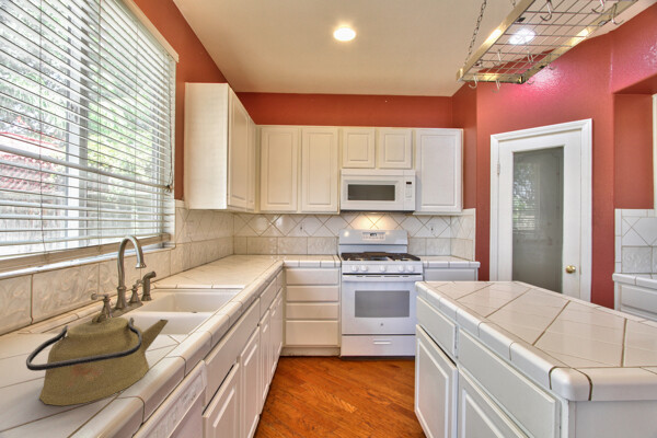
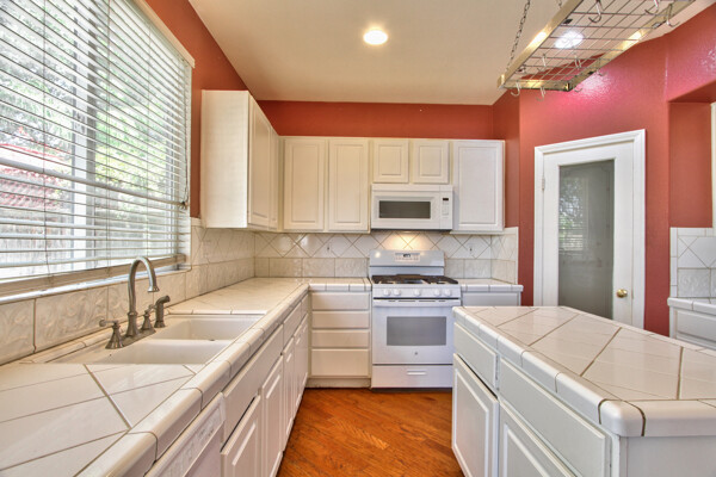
- kettle (110, 344)
